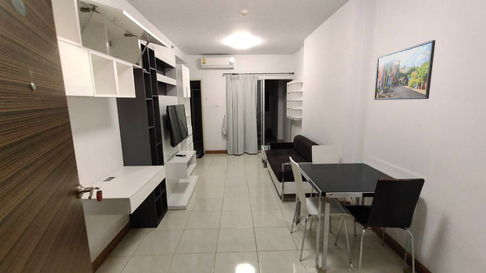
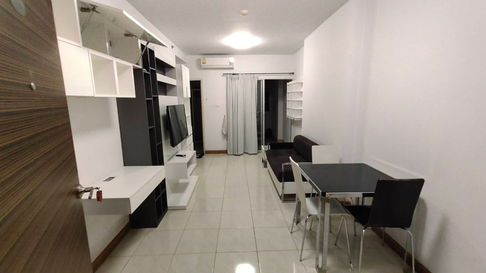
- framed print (399, 75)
